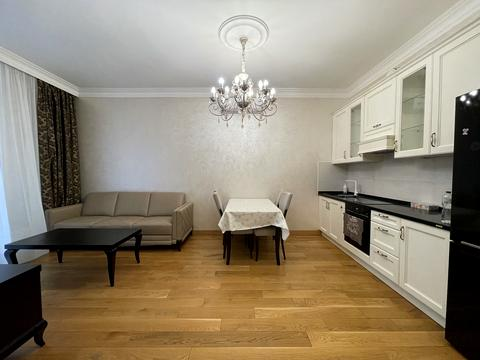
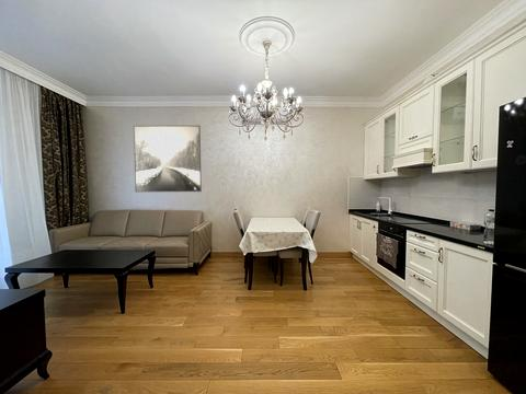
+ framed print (167, 159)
